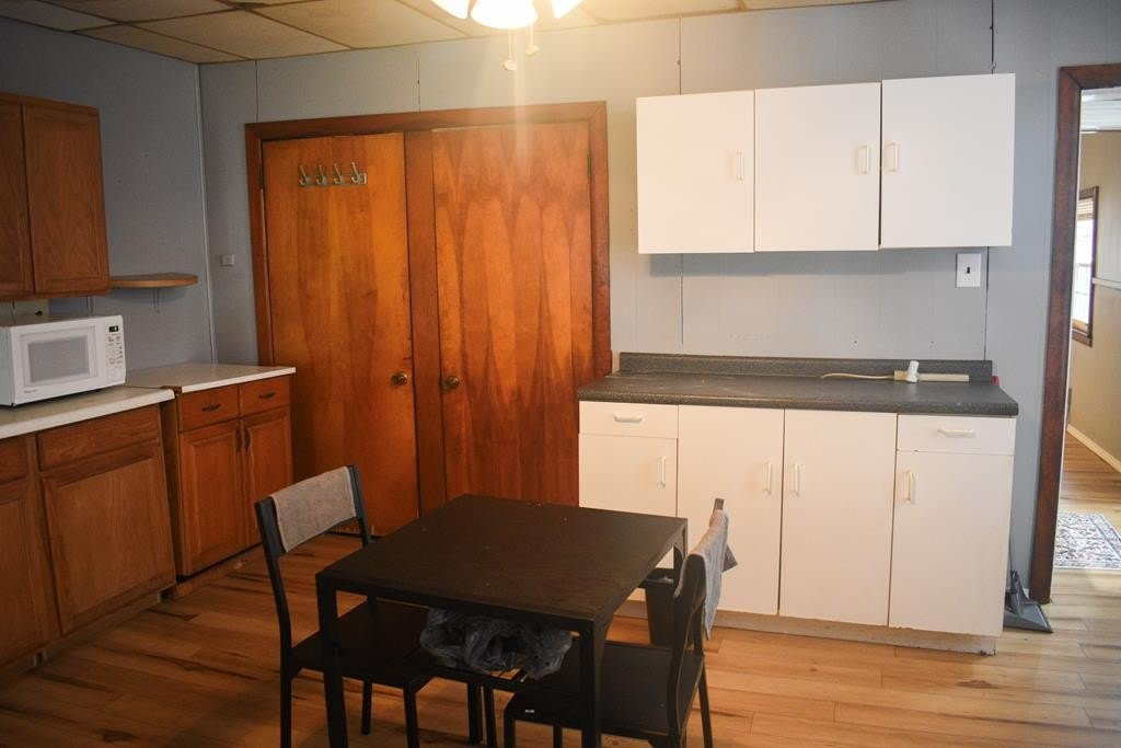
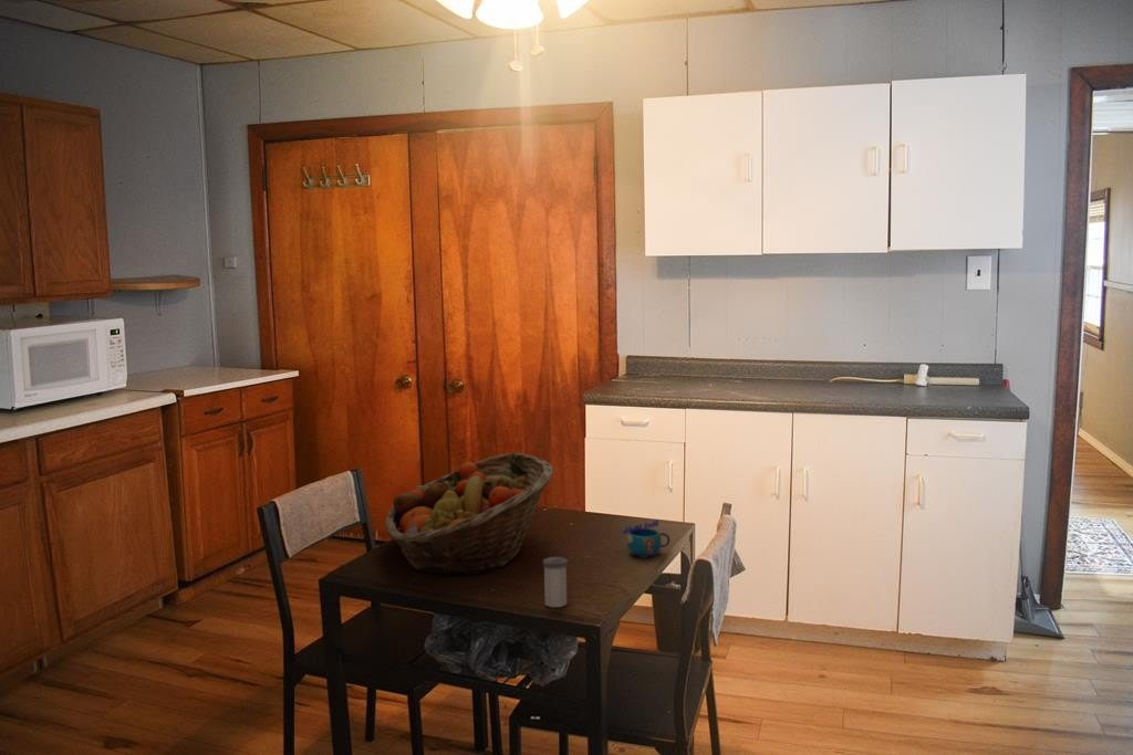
+ mug (645, 538)
+ salt shaker (555, 581)
+ fruit basket (469, 508)
